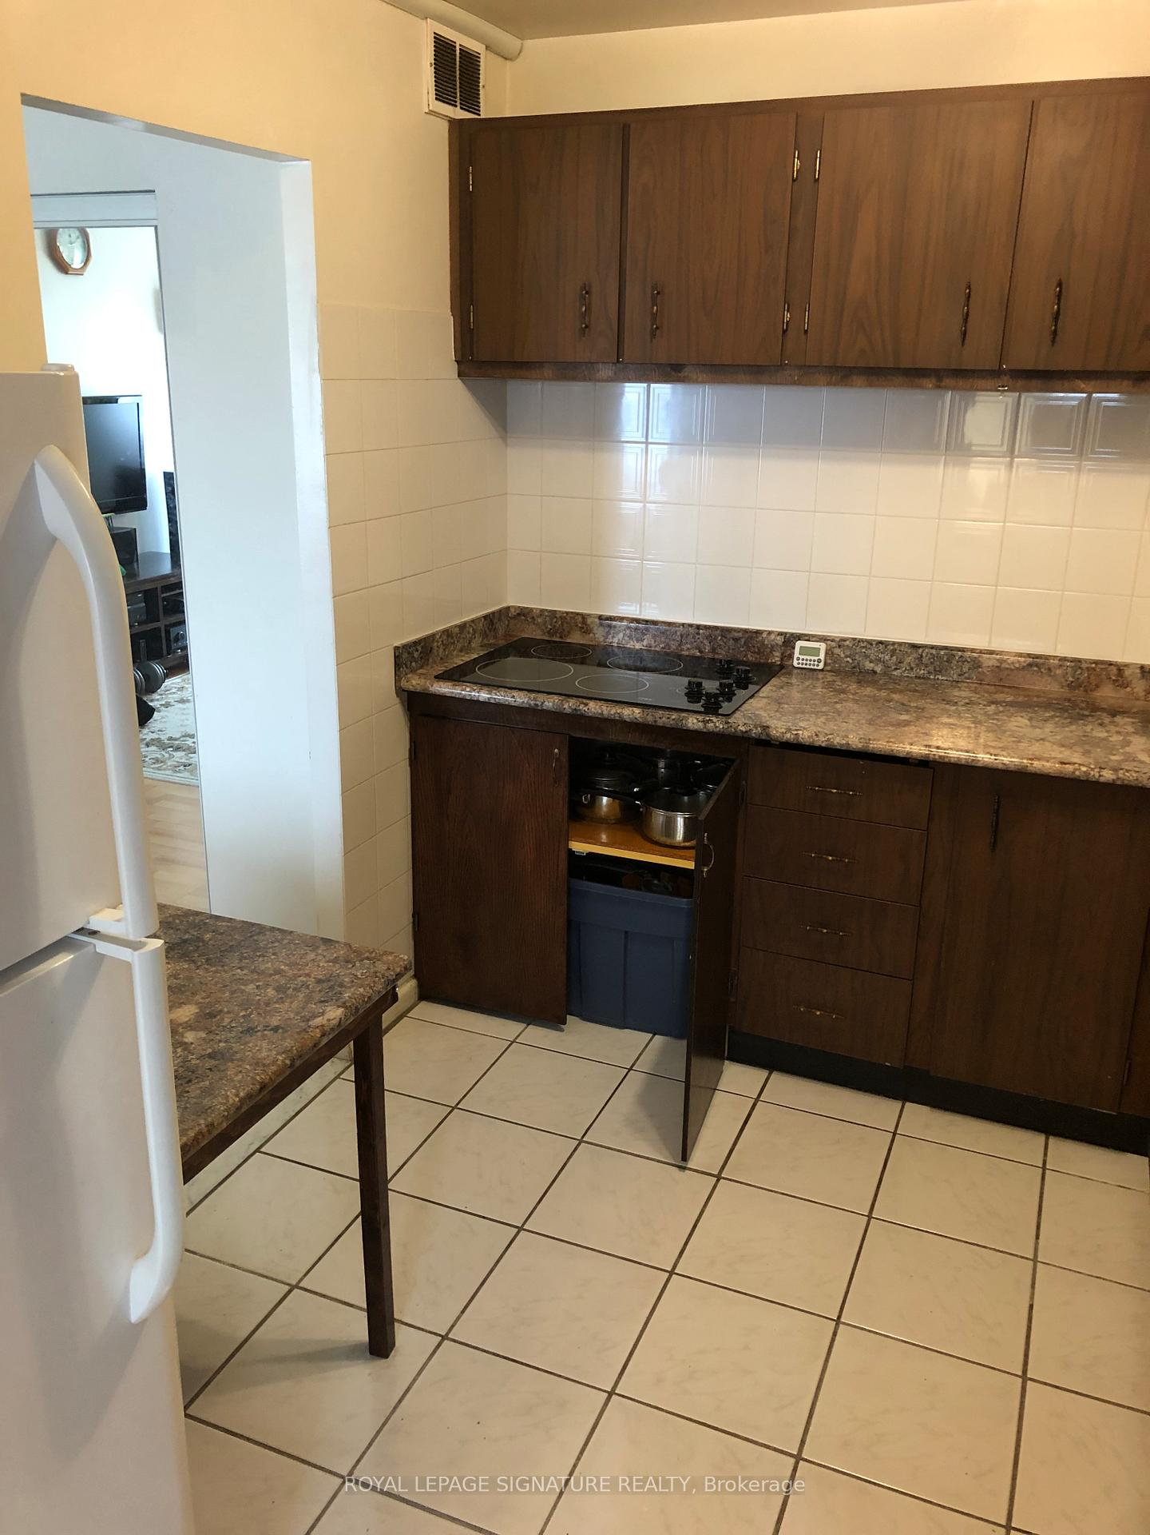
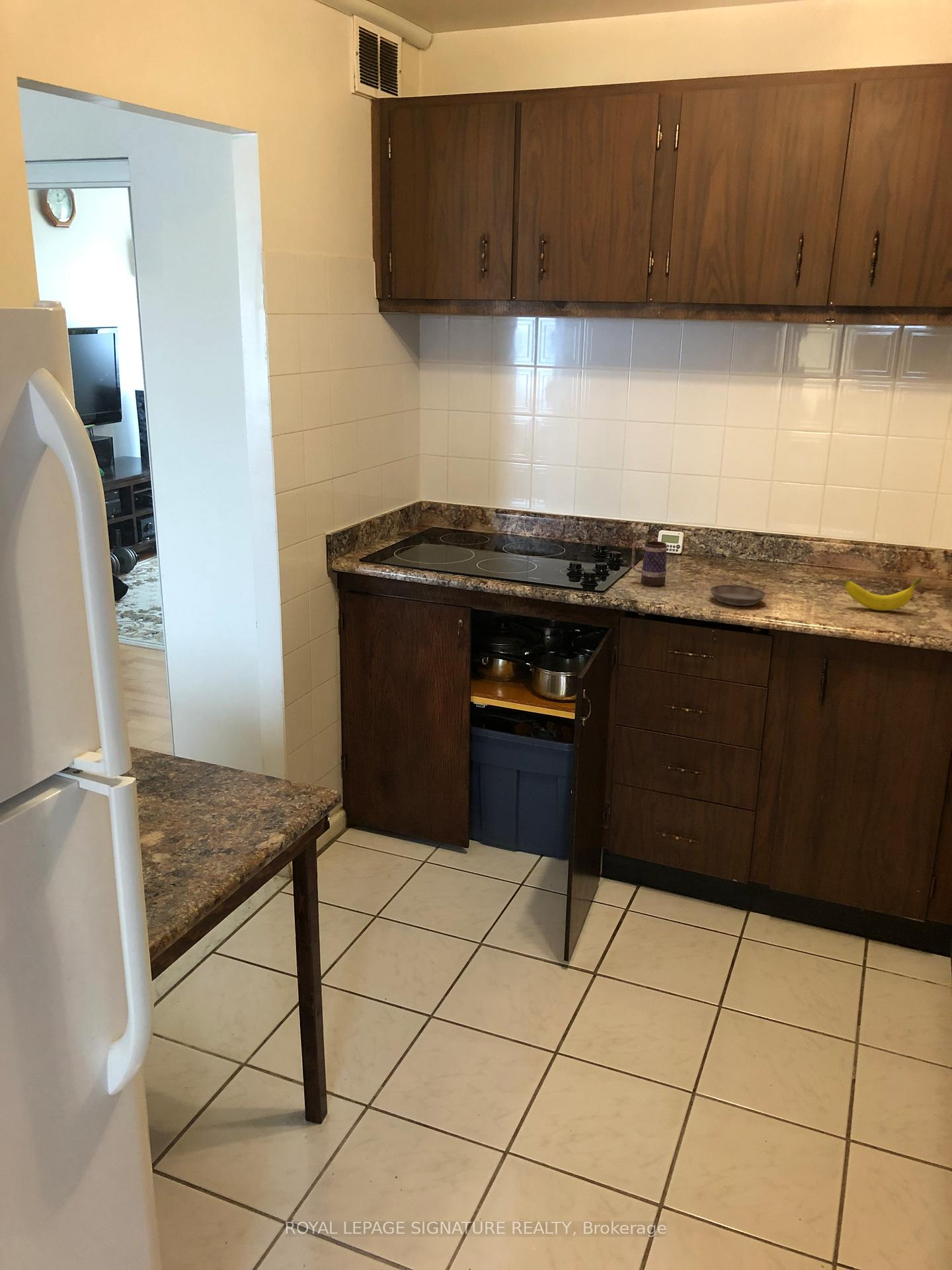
+ banana (881, 595)
+ mug (649, 562)
+ saucer (737, 596)
